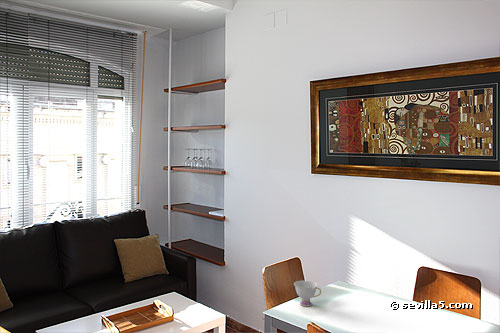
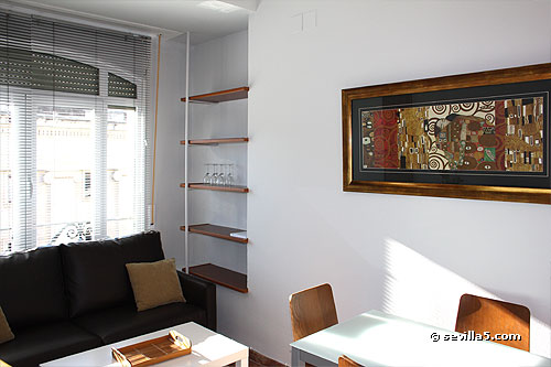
- teacup (307, 294)
